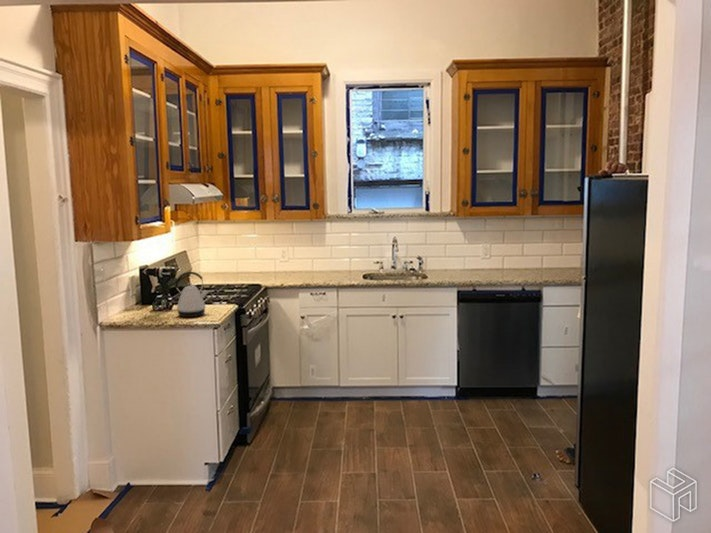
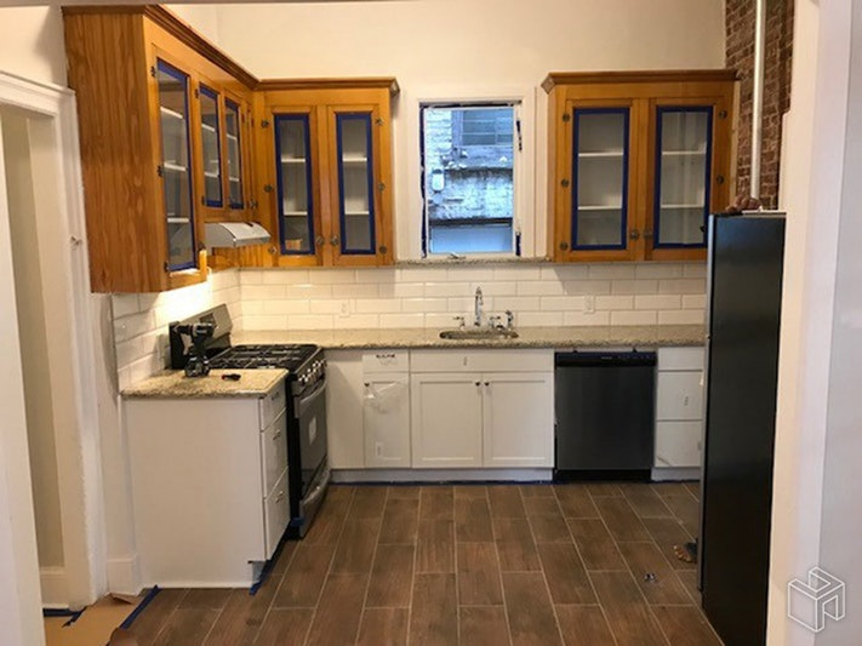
- kettle (191, 293)
